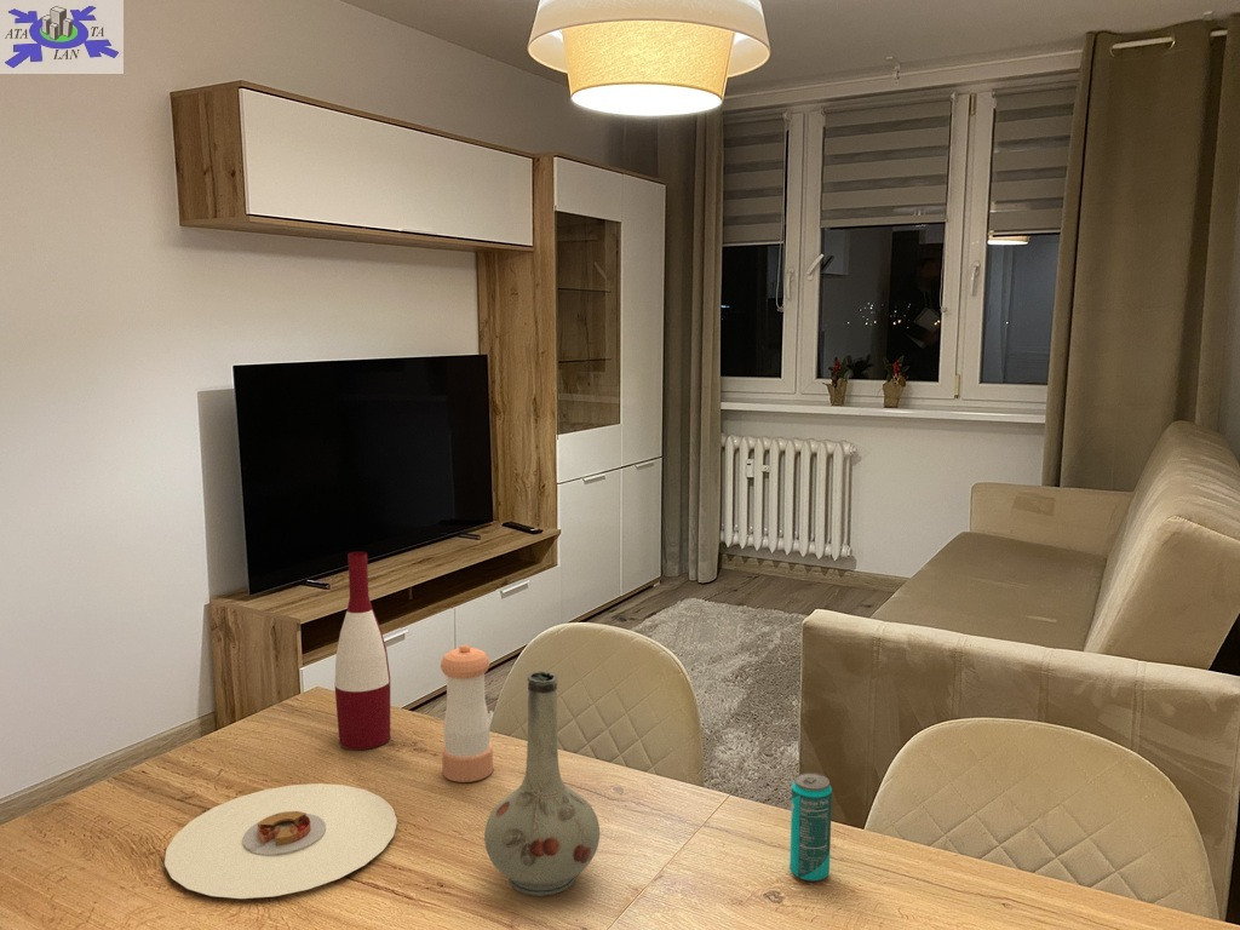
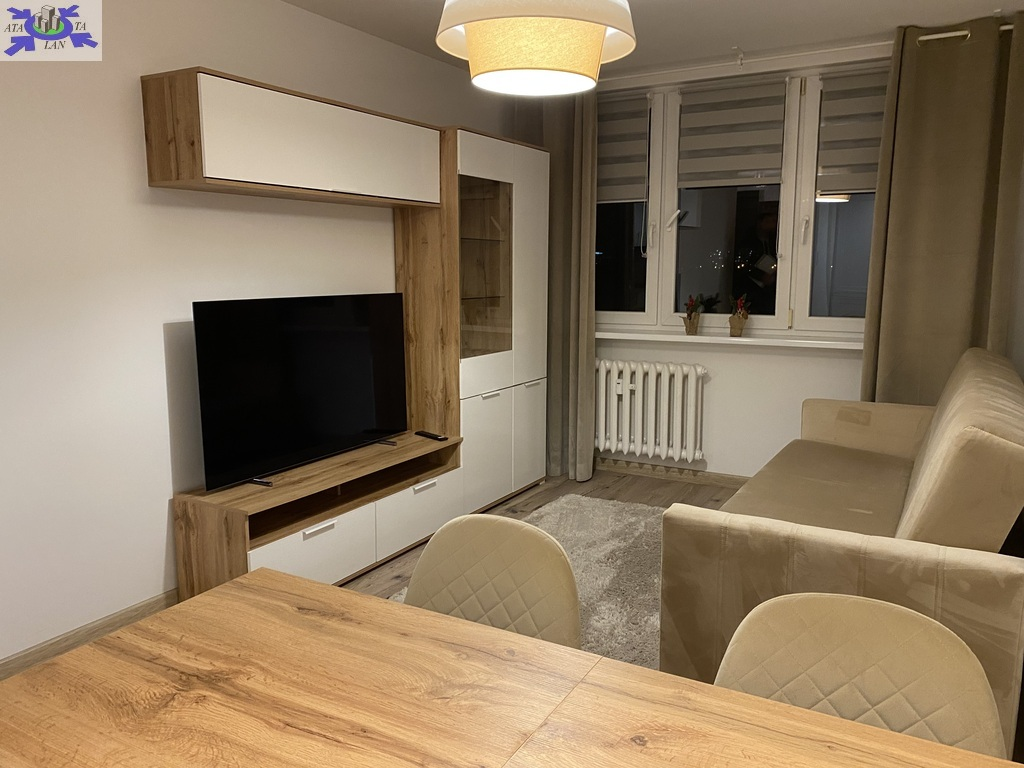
- alcohol (361, 647)
- pepper shaker (466, 708)
- plate (285, 828)
- beverage can (810, 826)
- vase (541, 777)
